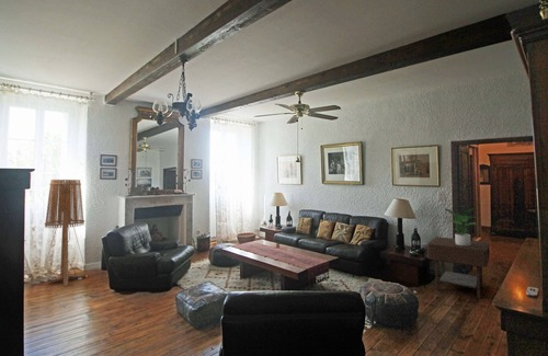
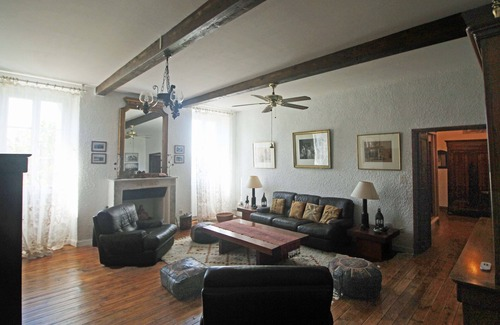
- side table (459, 263)
- floor lamp (65, 229)
- potted plant (460, 223)
